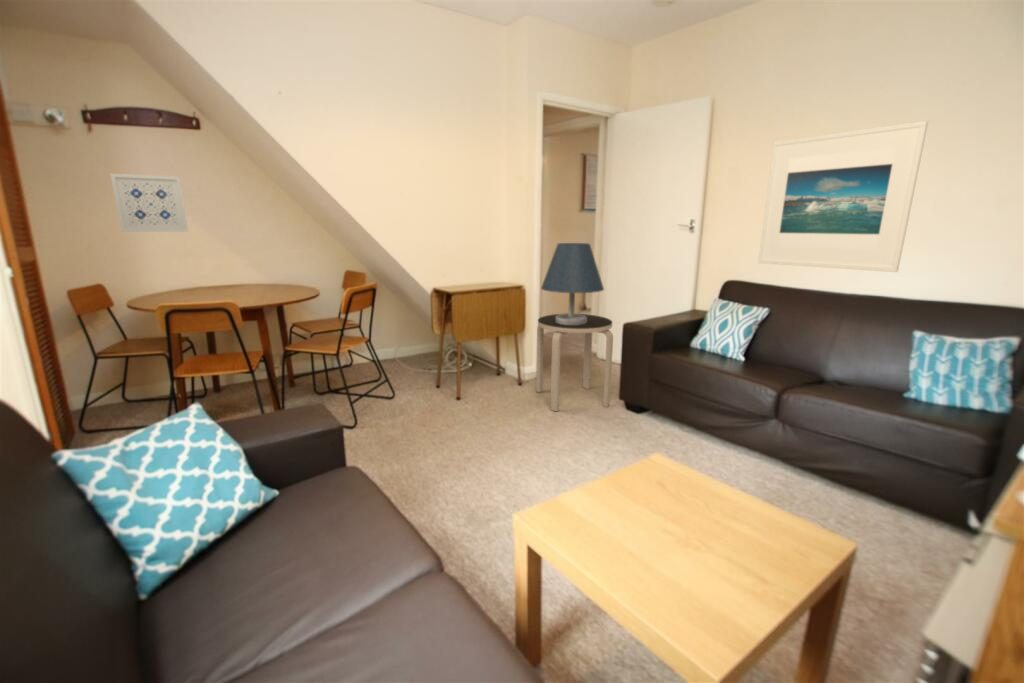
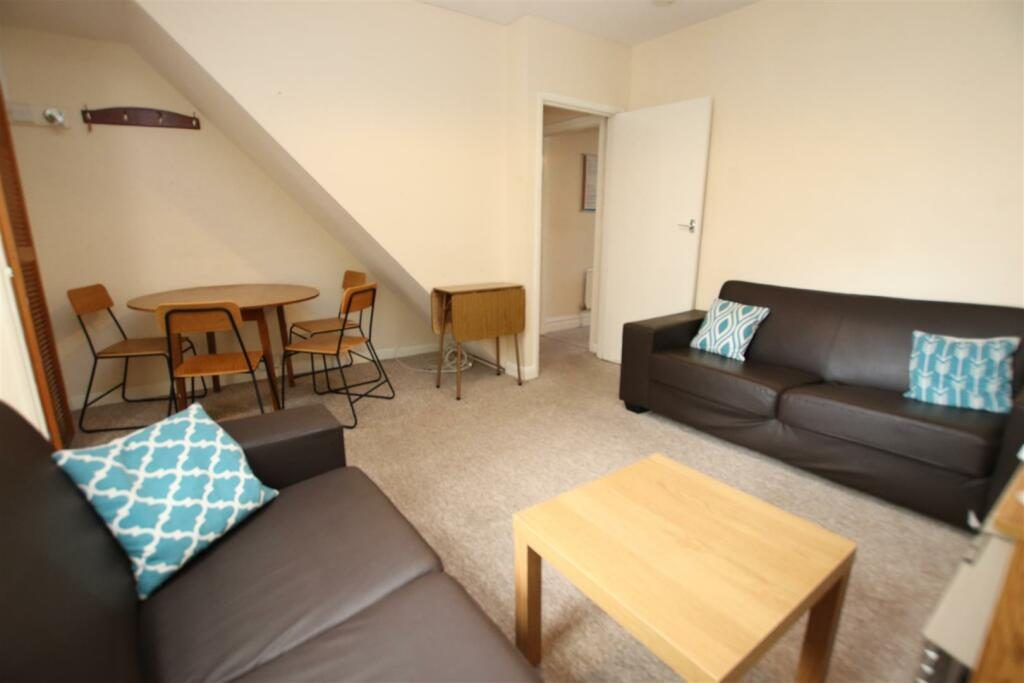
- table lamp (572, 283)
- wall art (151, 203)
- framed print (831, 202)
- side table (584, 360)
